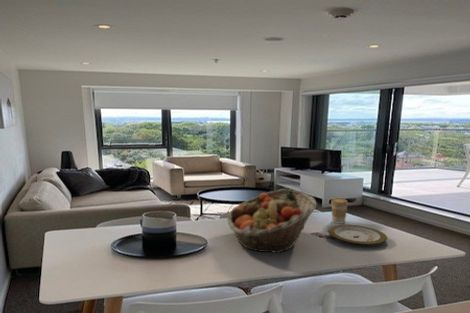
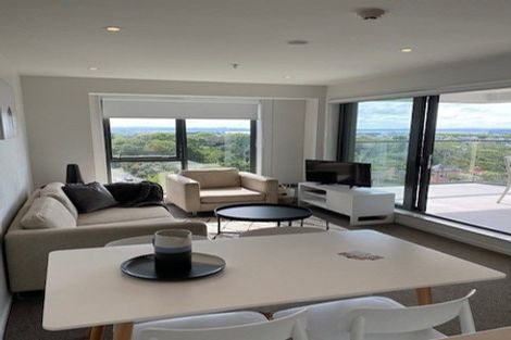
- coffee cup (339, 210)
- plate (356, 235)
- fruit basket (270, 217)
